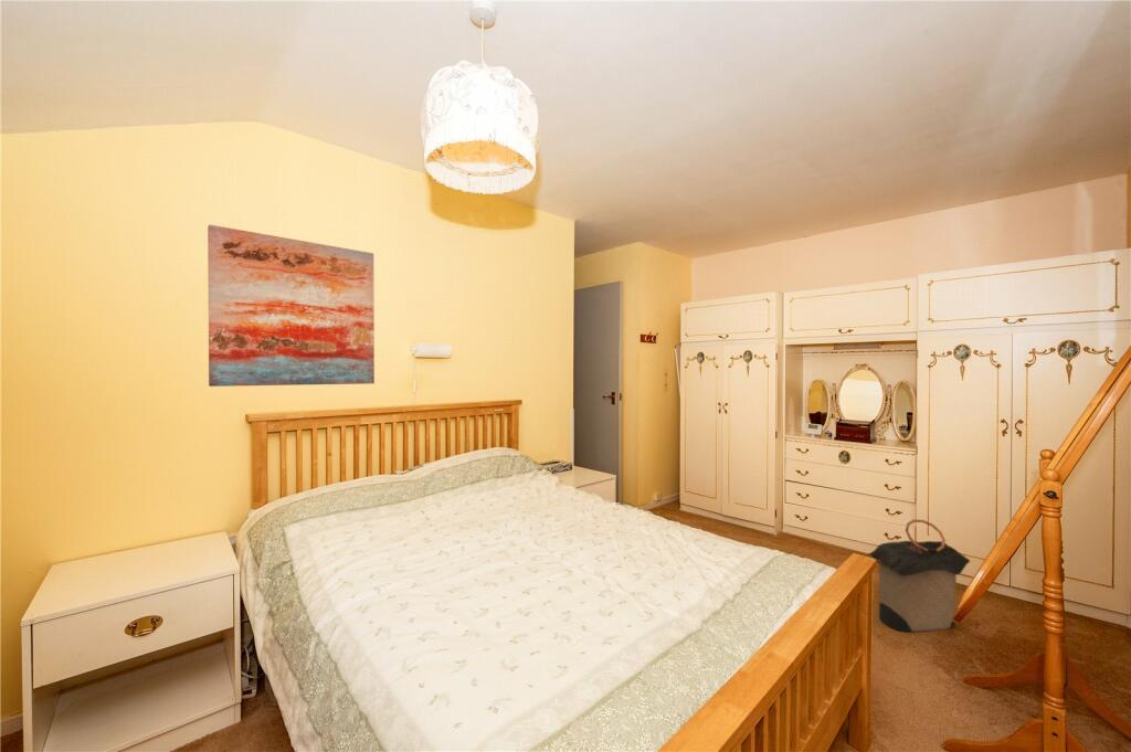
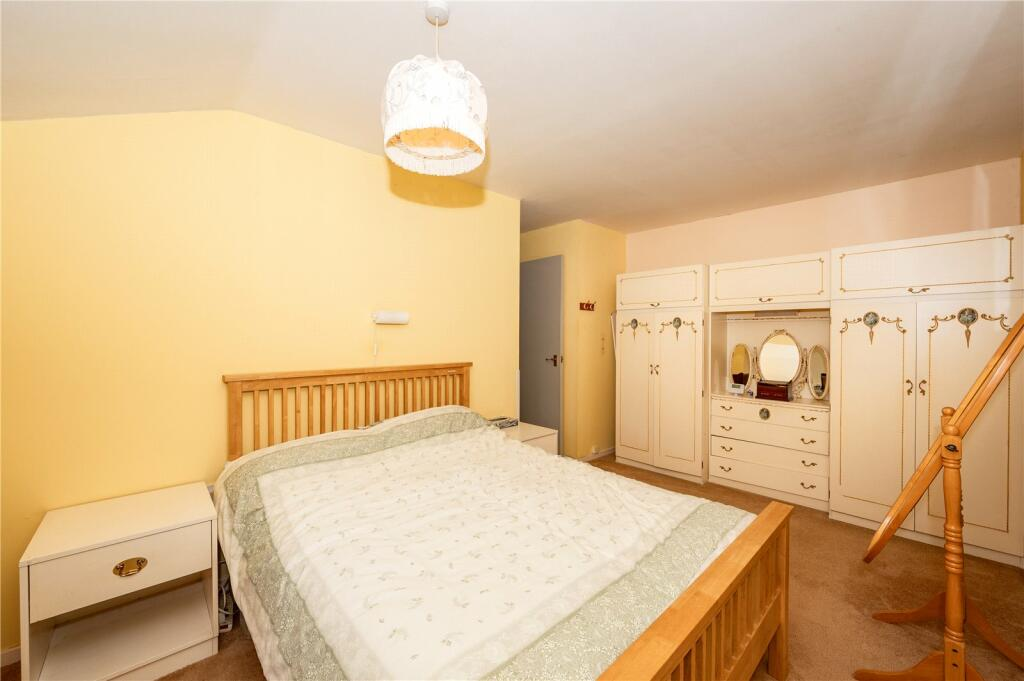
- wall art (299, 313)
- laundry hamper (917, 573)
